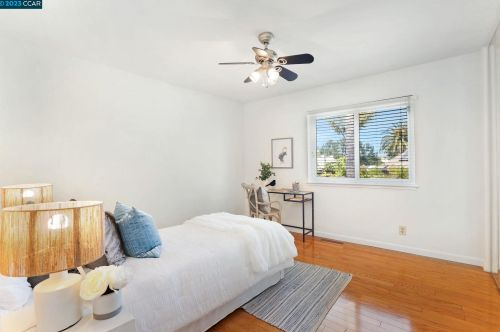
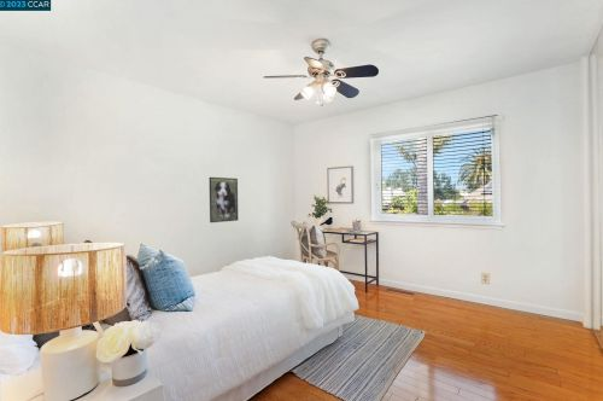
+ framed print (223, 199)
